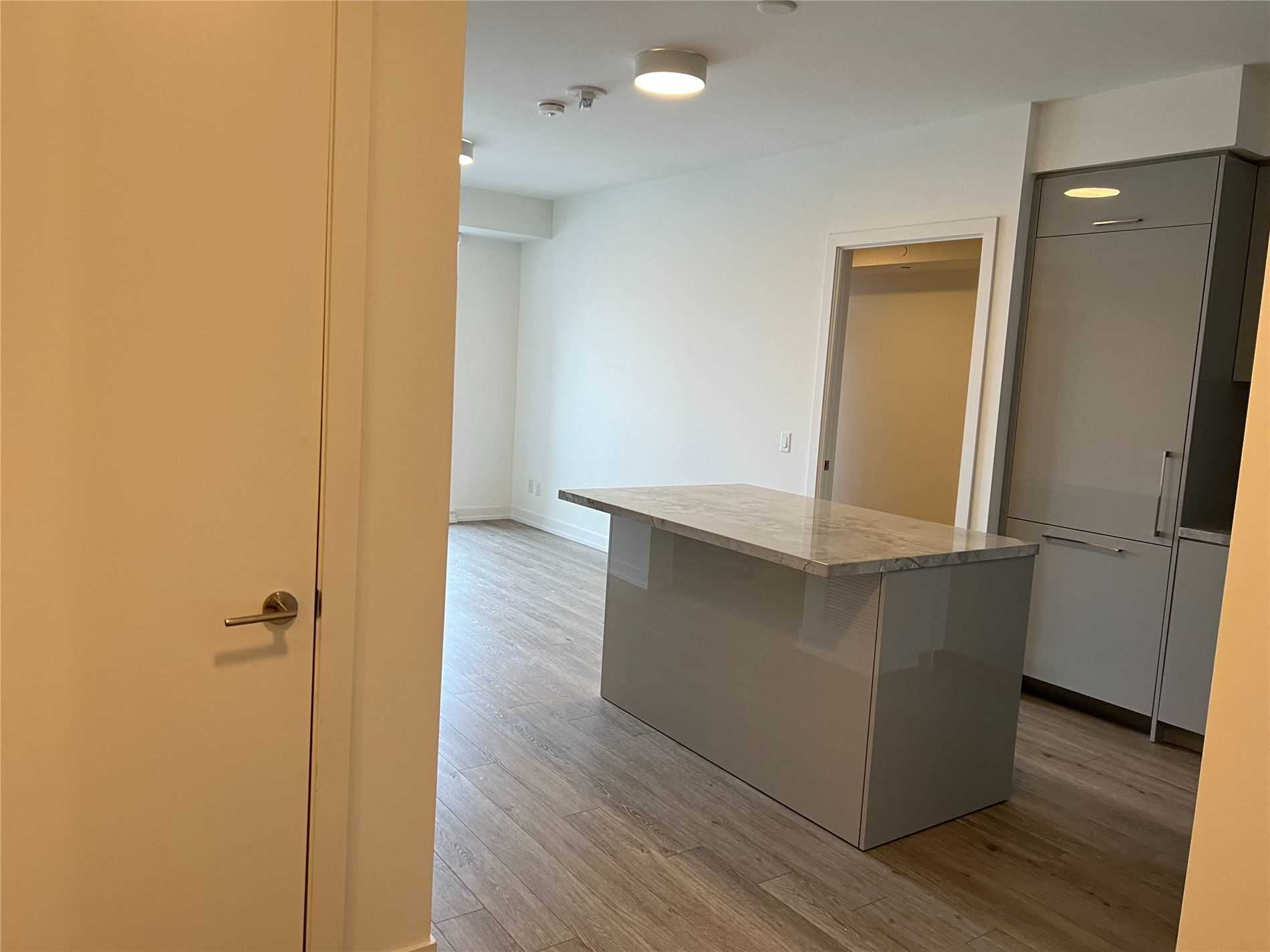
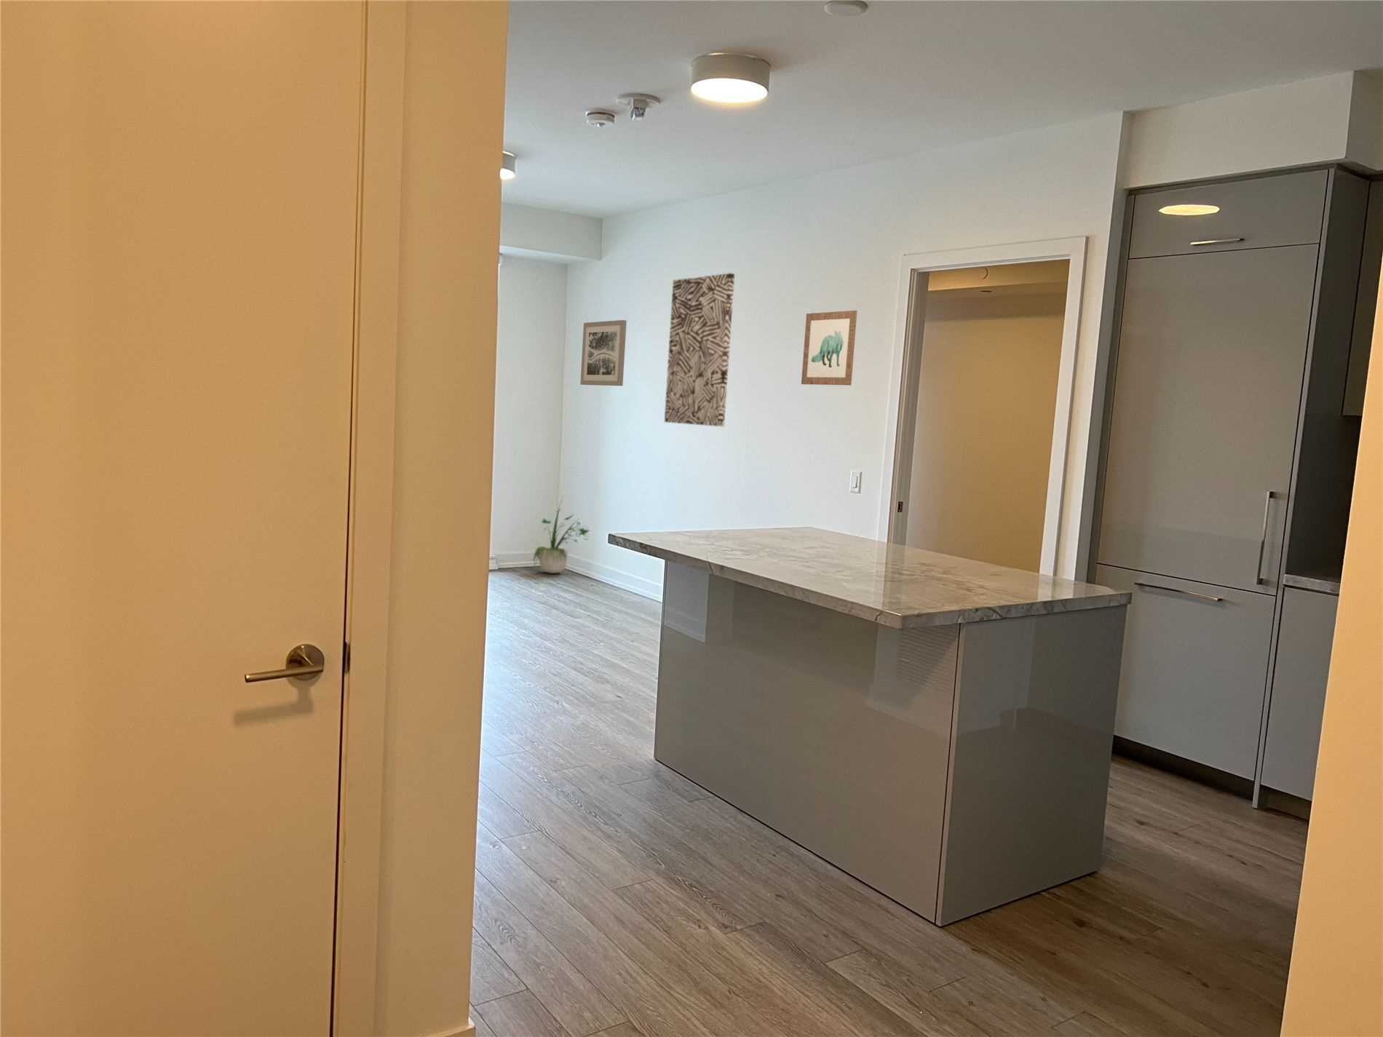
+ potted plant (563, 535)
+ wall art (829, 347)
+ wall art (602, 353)
+ wall art (697, 351)
